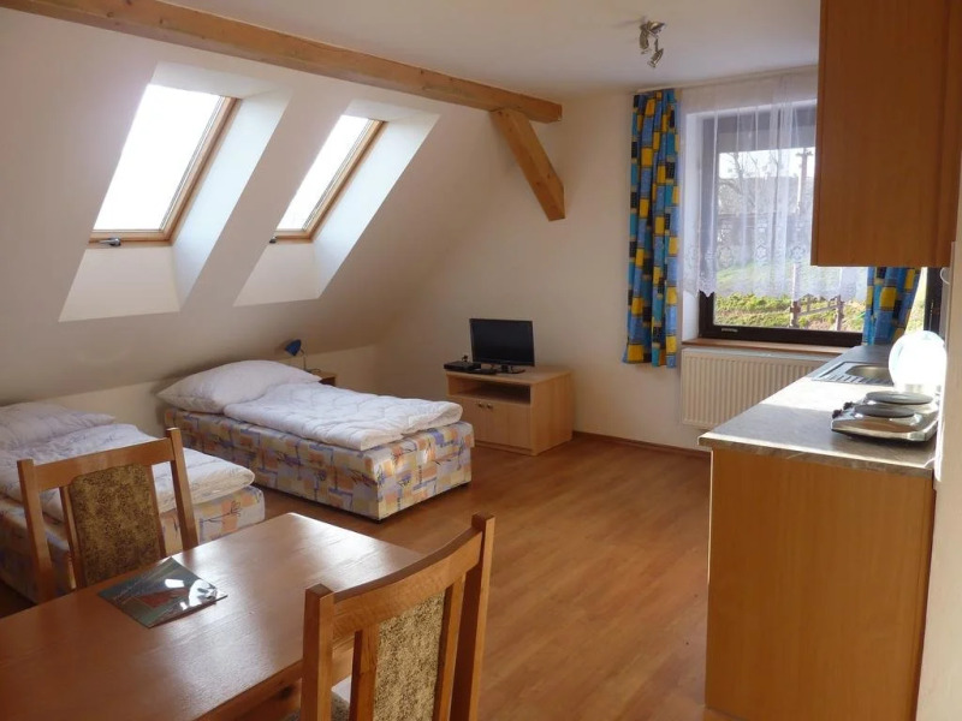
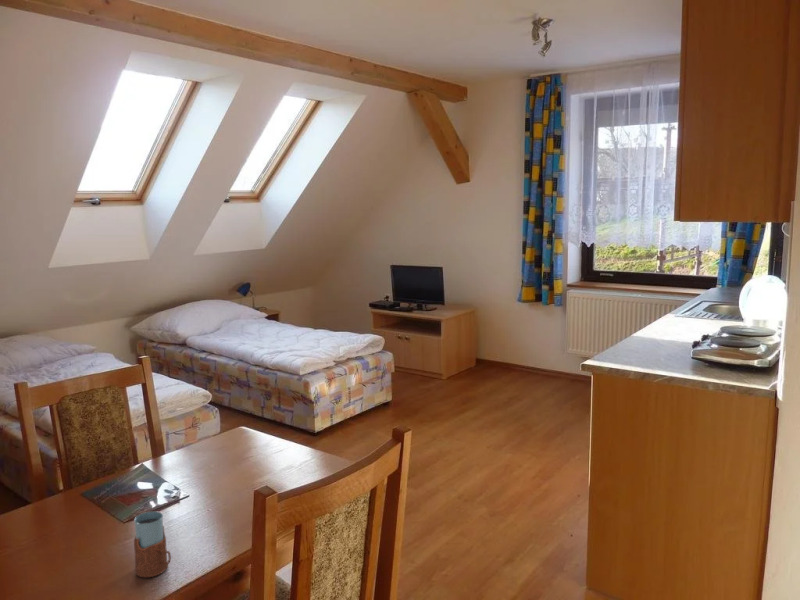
+ drinking glass (154, 545)
